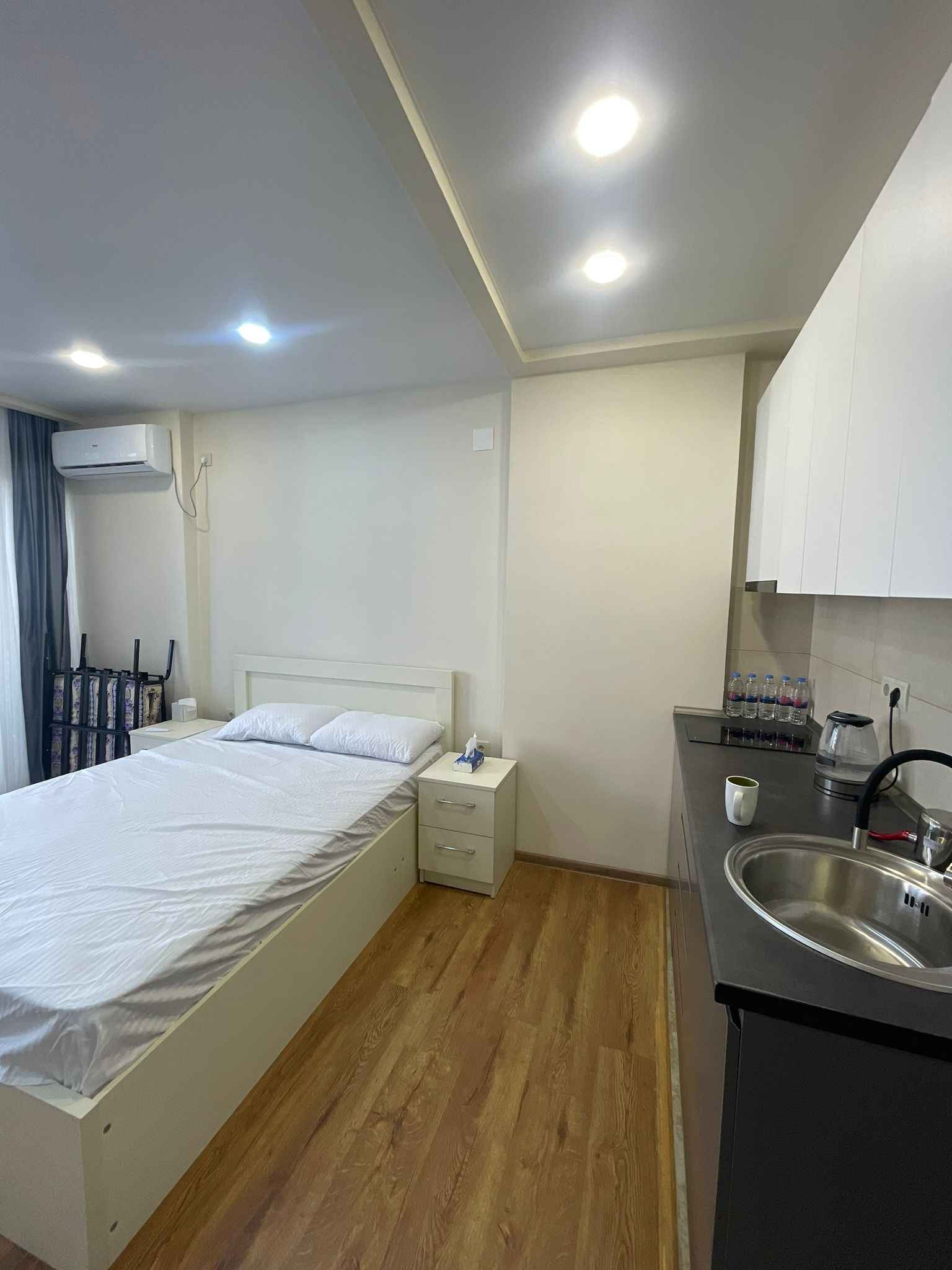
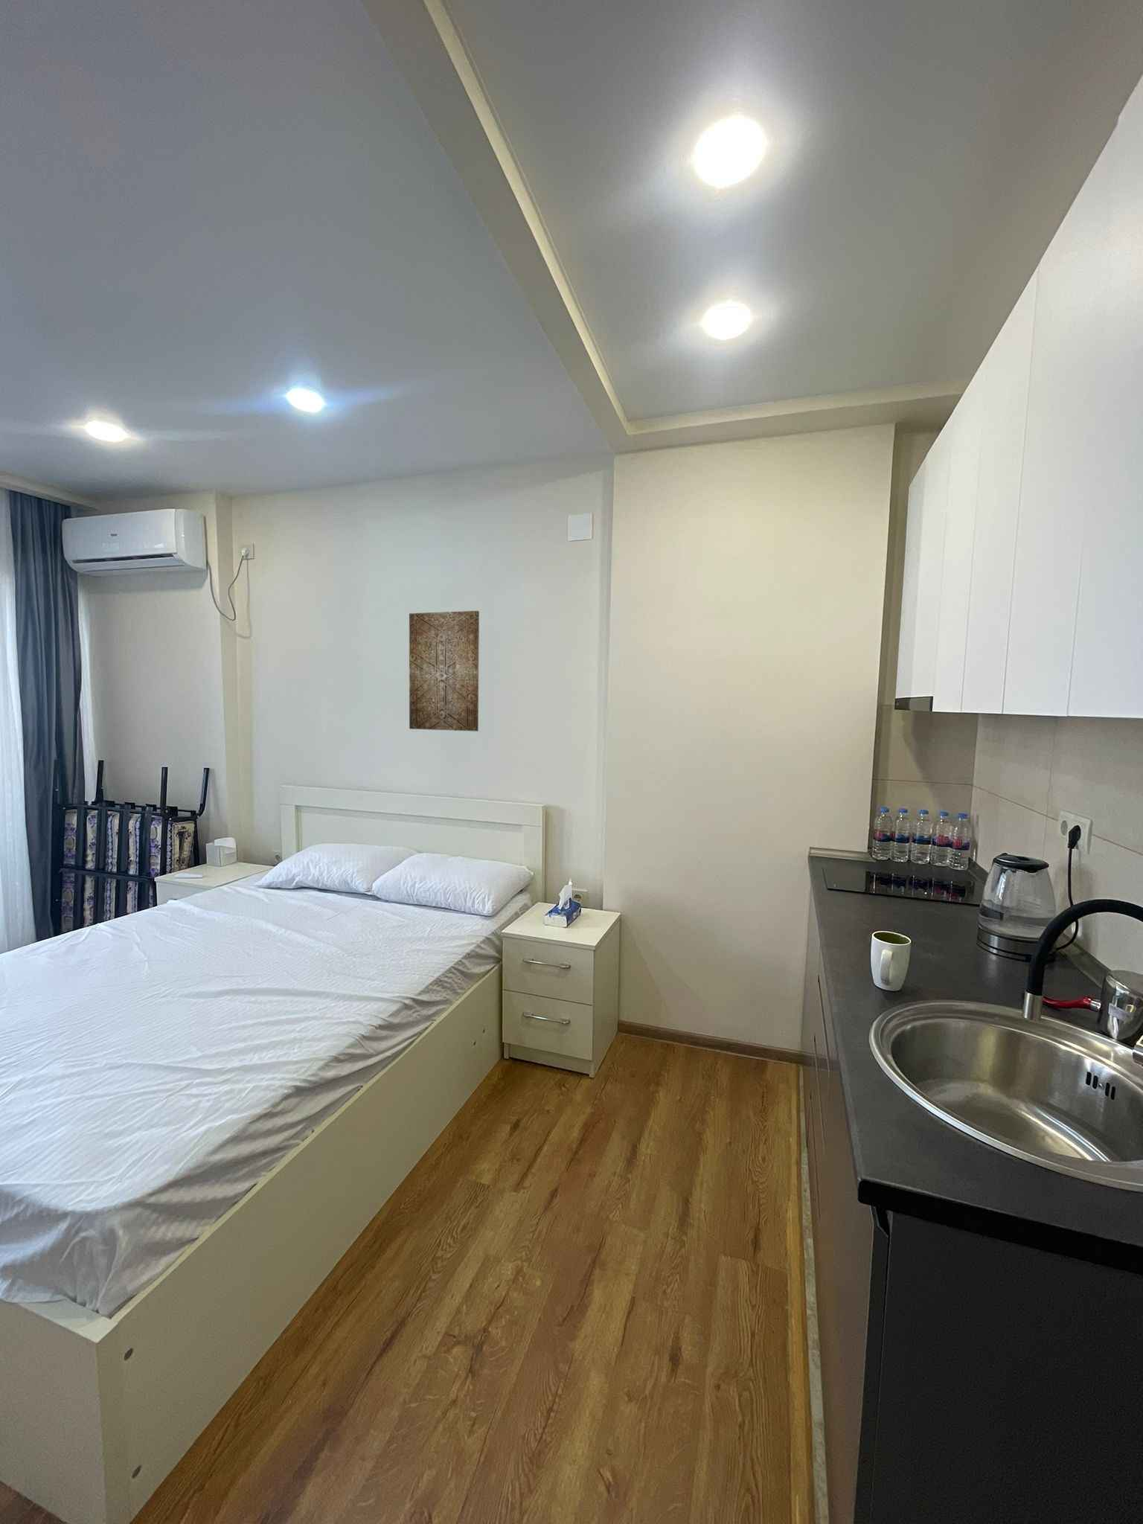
+ wall art (443, 671)
